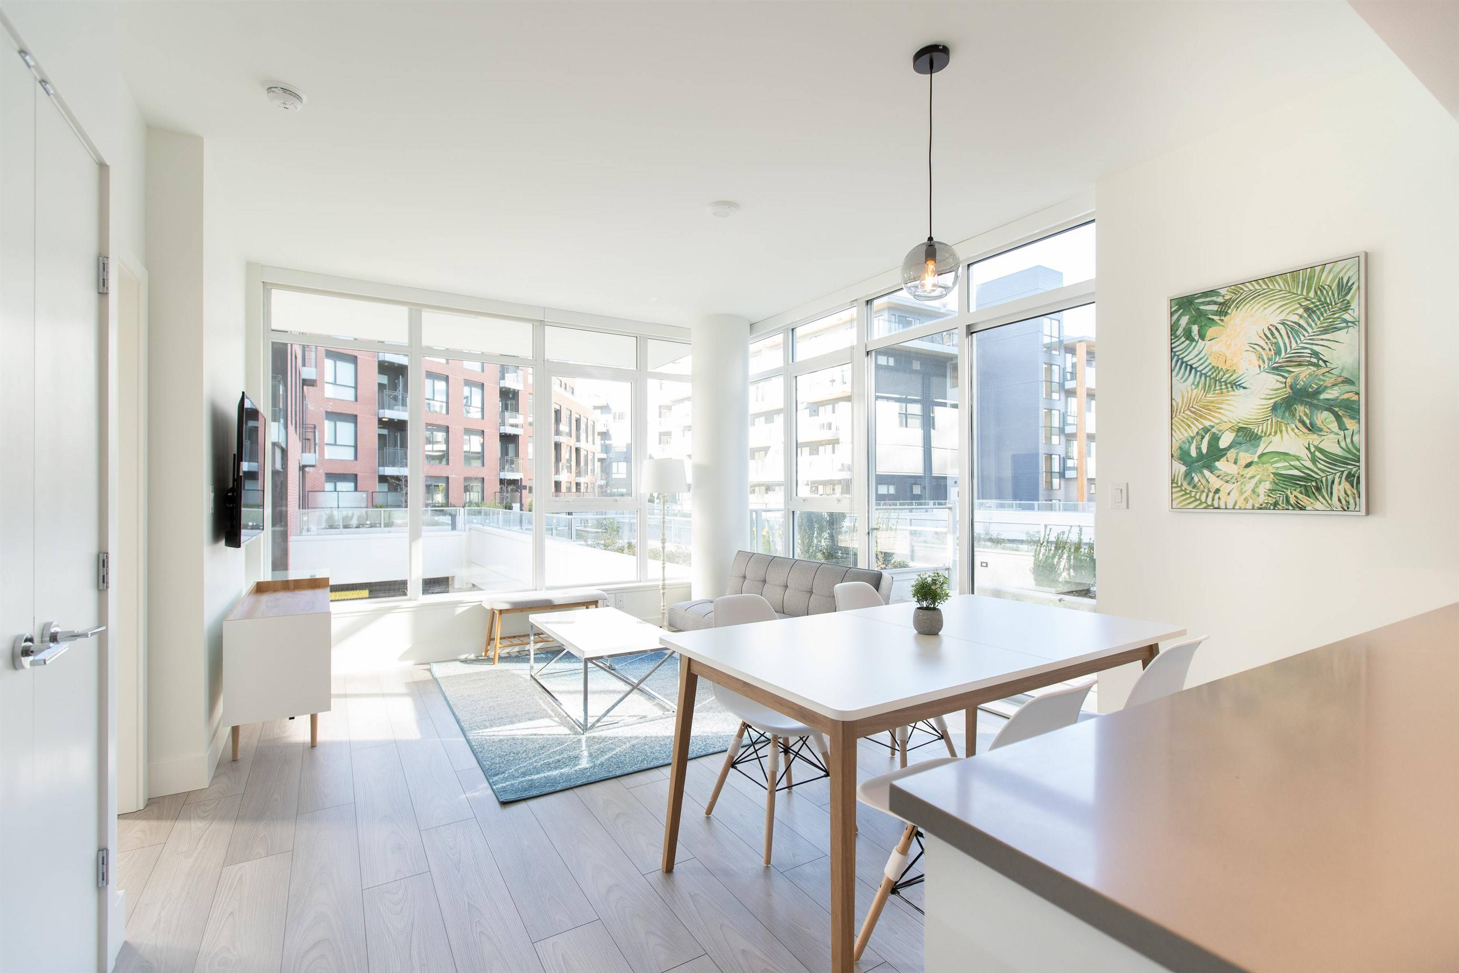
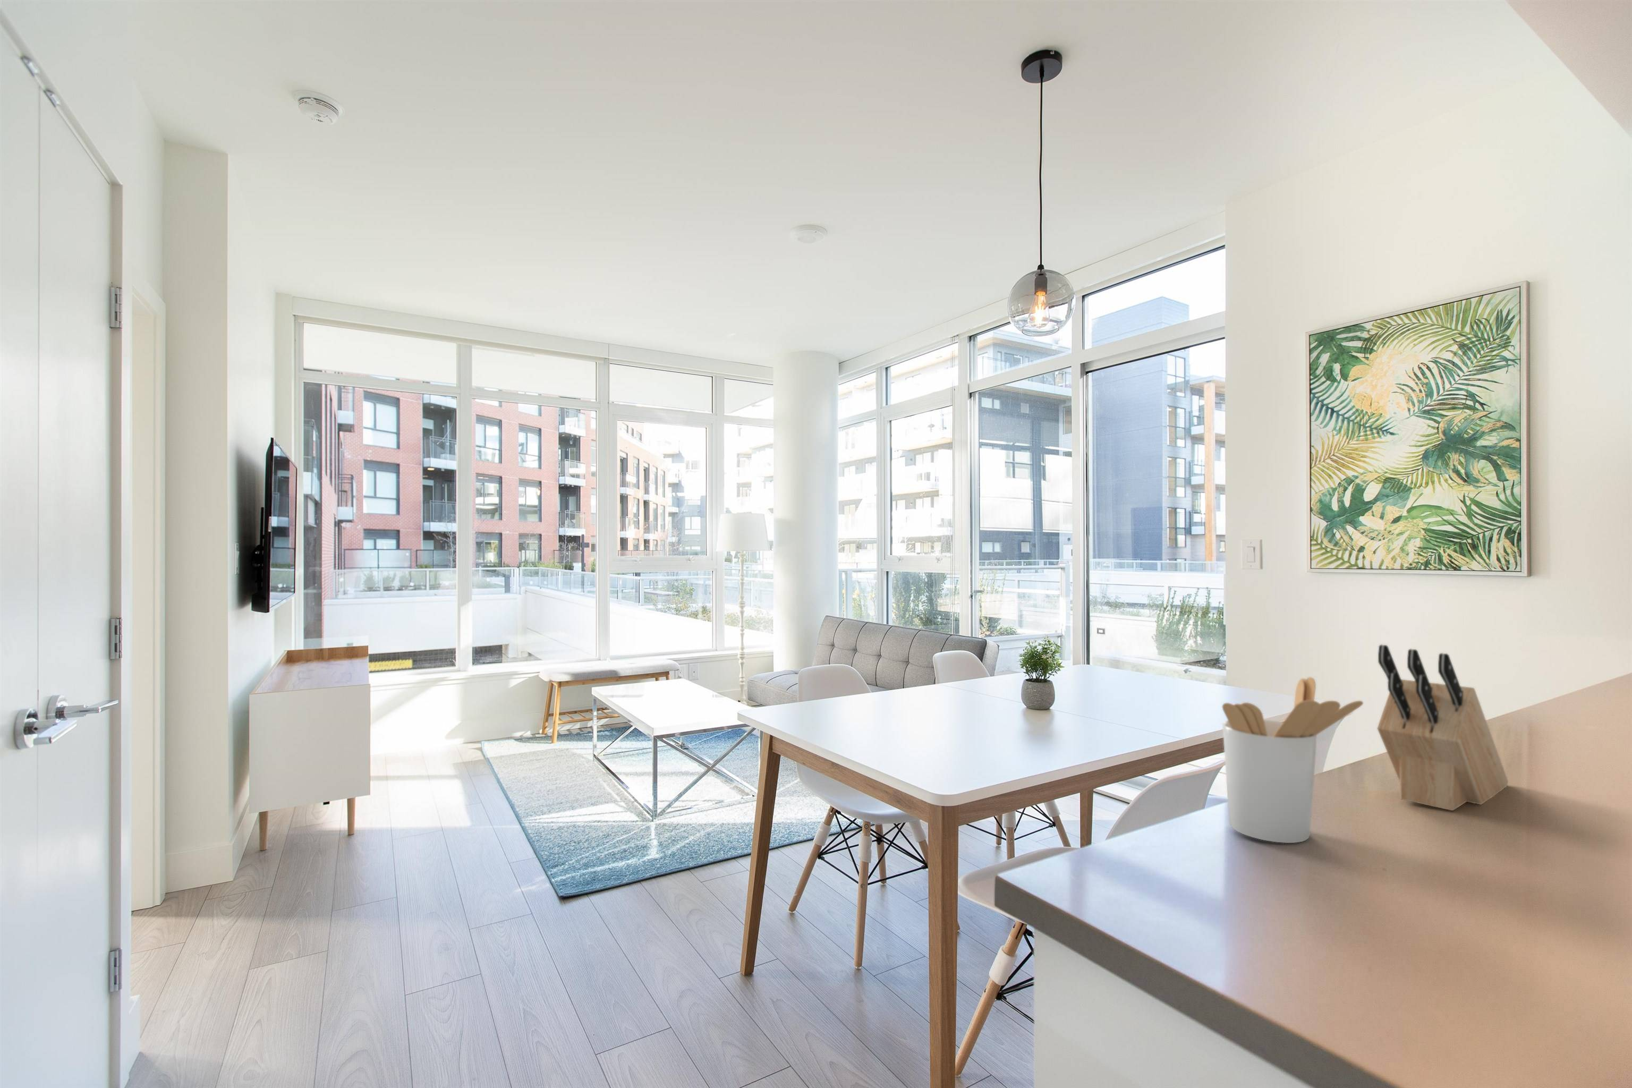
+ utensil holder (1287, 760)
+ knife block (1440, 719)
